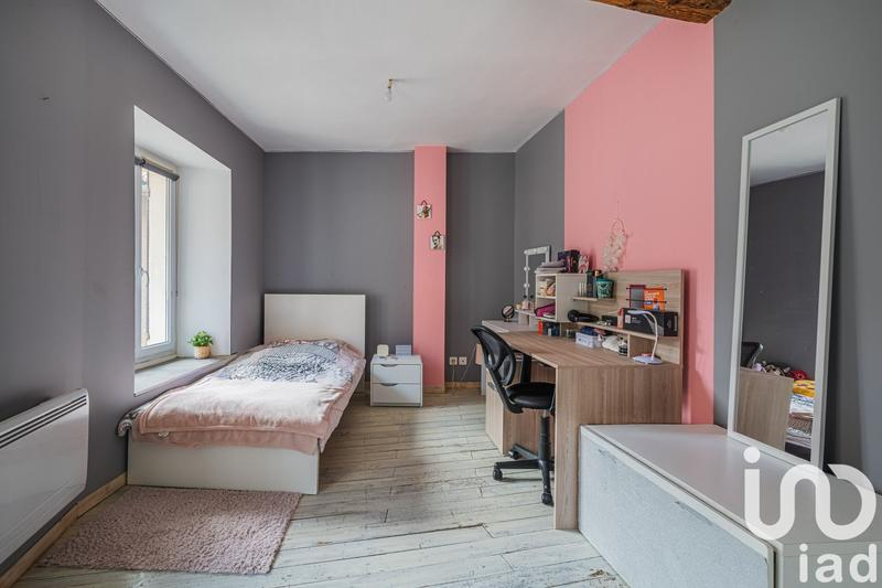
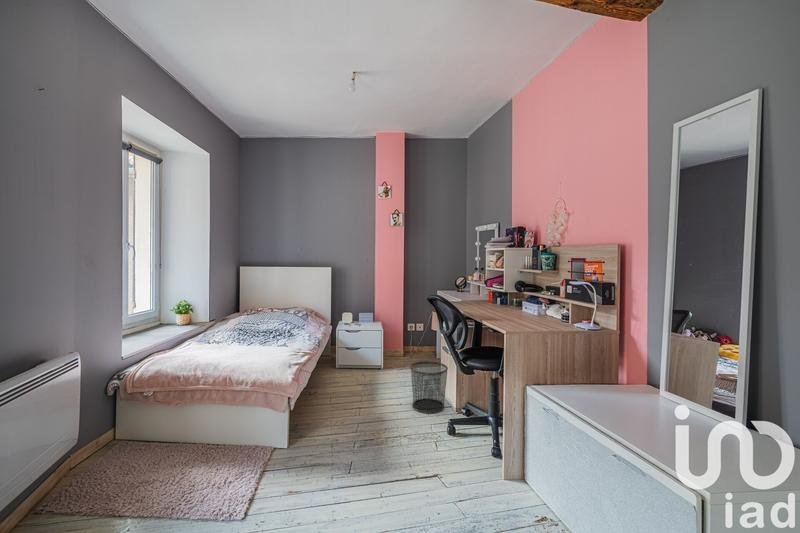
+ waste bin (428, 386)
